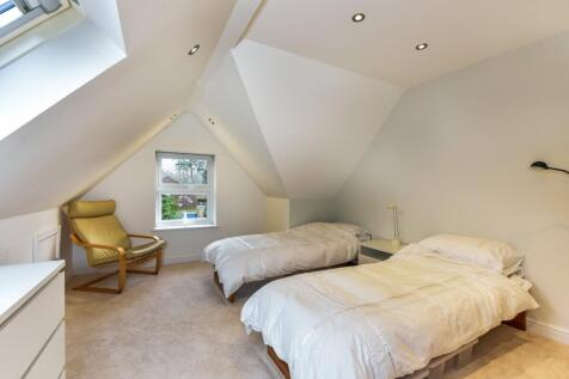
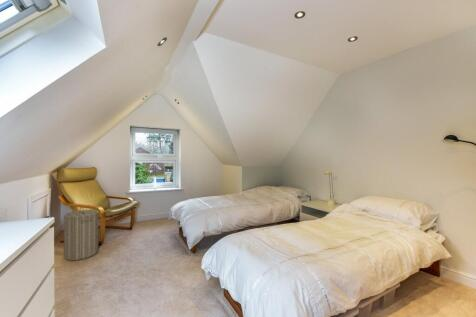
+ laundry hamper (81, 230)
